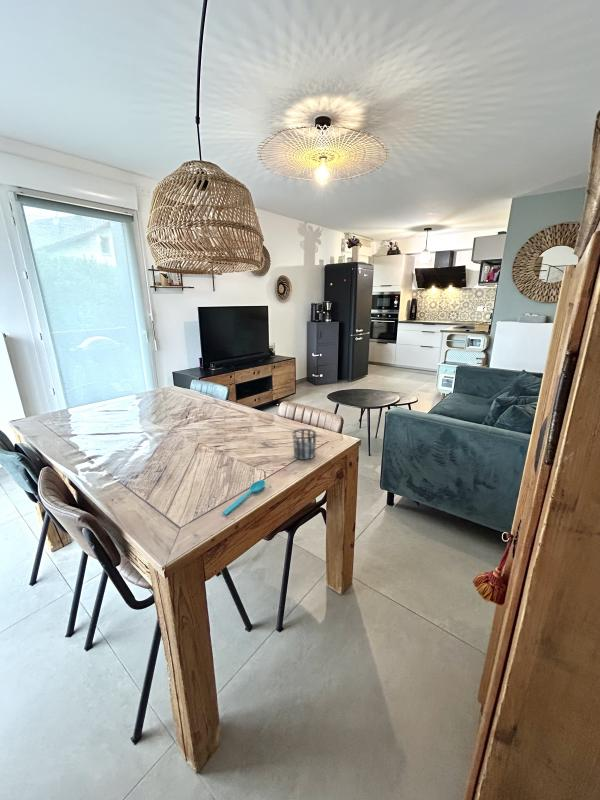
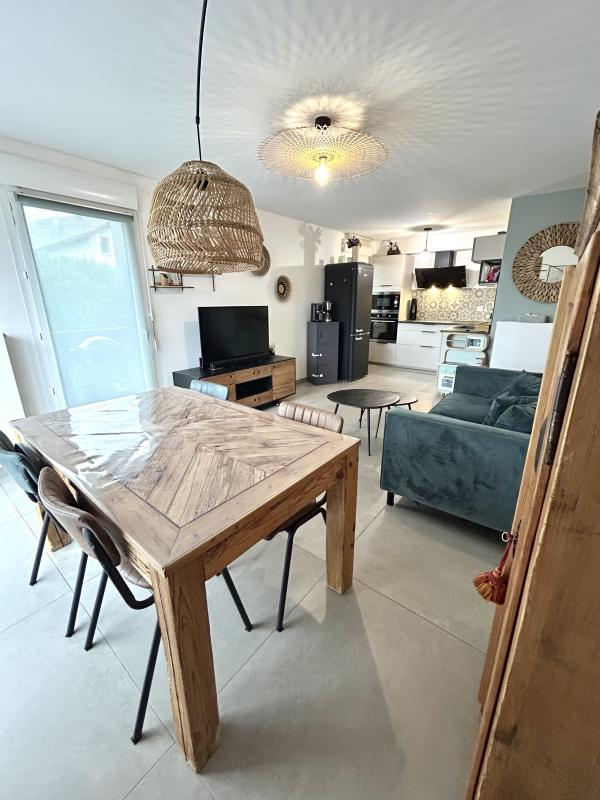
- spoon (245, 496)
- cup (304, 444)
